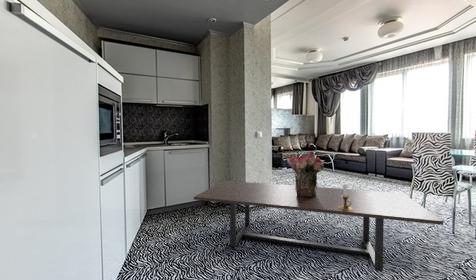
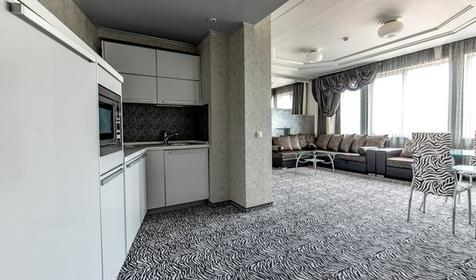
- bouquet (305, 172)
- dining table (301, 210)
- candlestick (345, 196)
